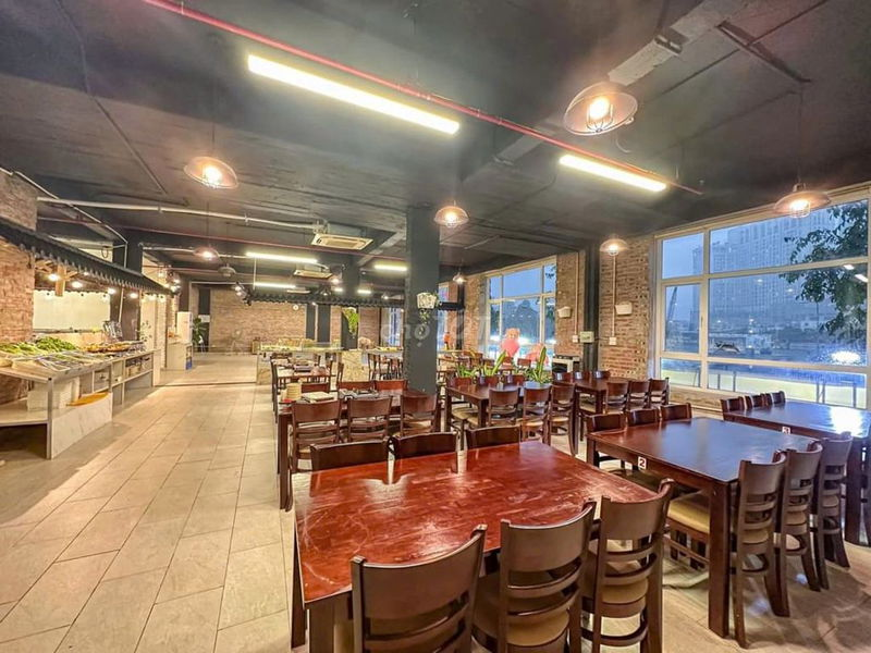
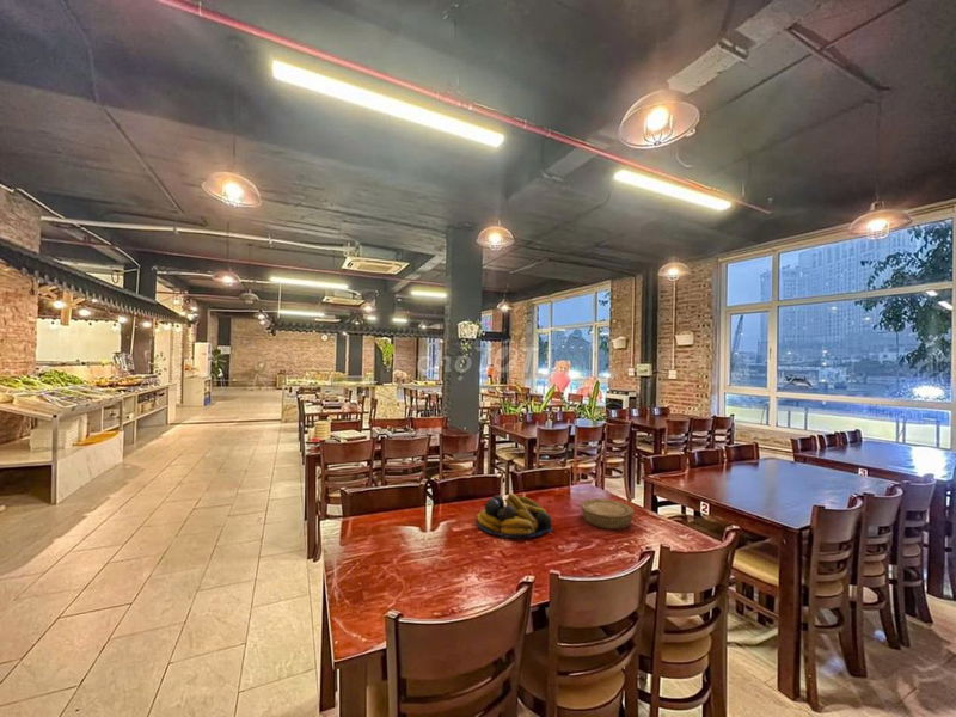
+ fruit bowl (513, 509)
+ bowl (606, 513)
